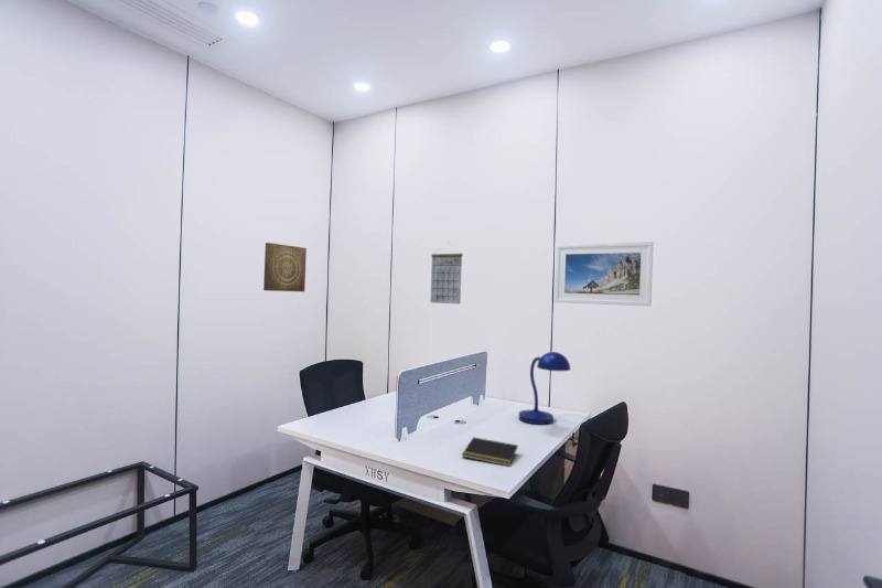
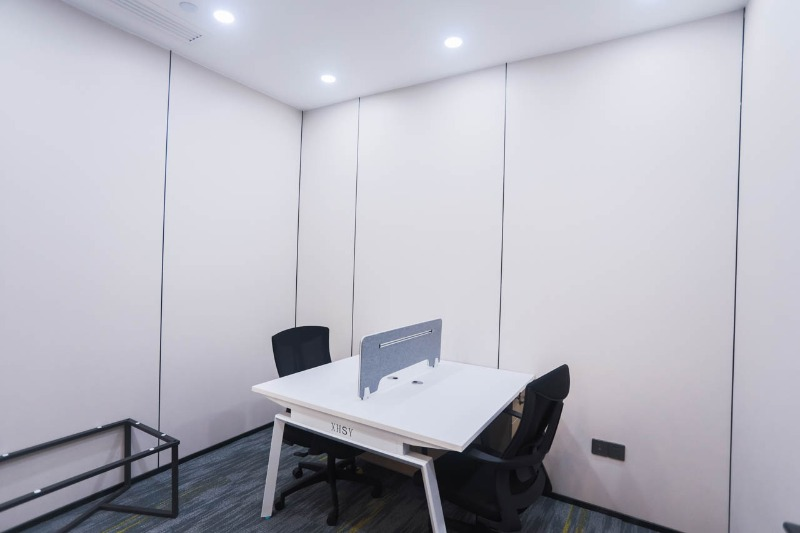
- calendar (445, 272)
- wall art (286, 268)
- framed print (601, 274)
- notepad (490, 450)
- desk lamp (536, 388)
